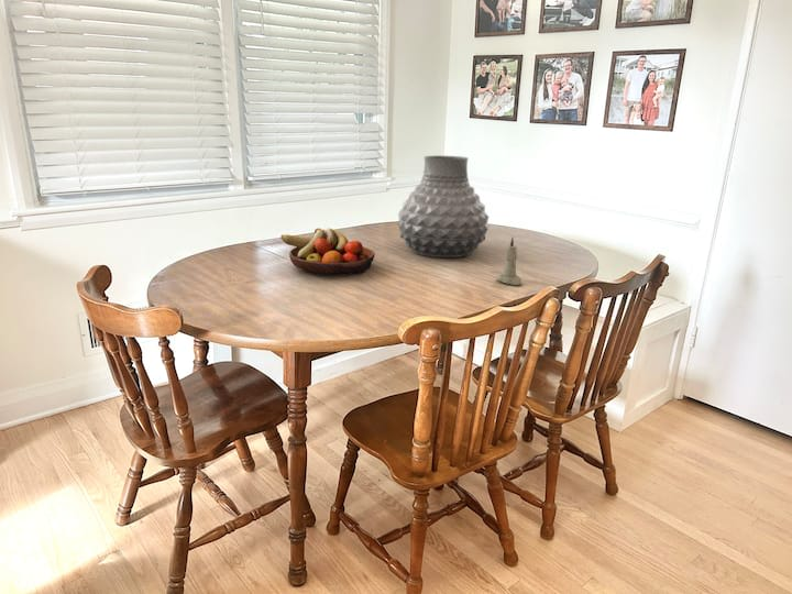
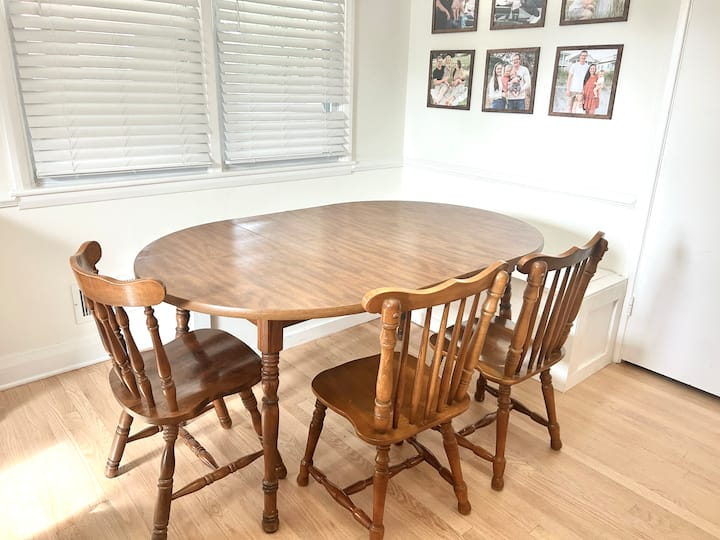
- vase (443, 205)
- fruit bowl (331, 249)
- candle (512, 258)
